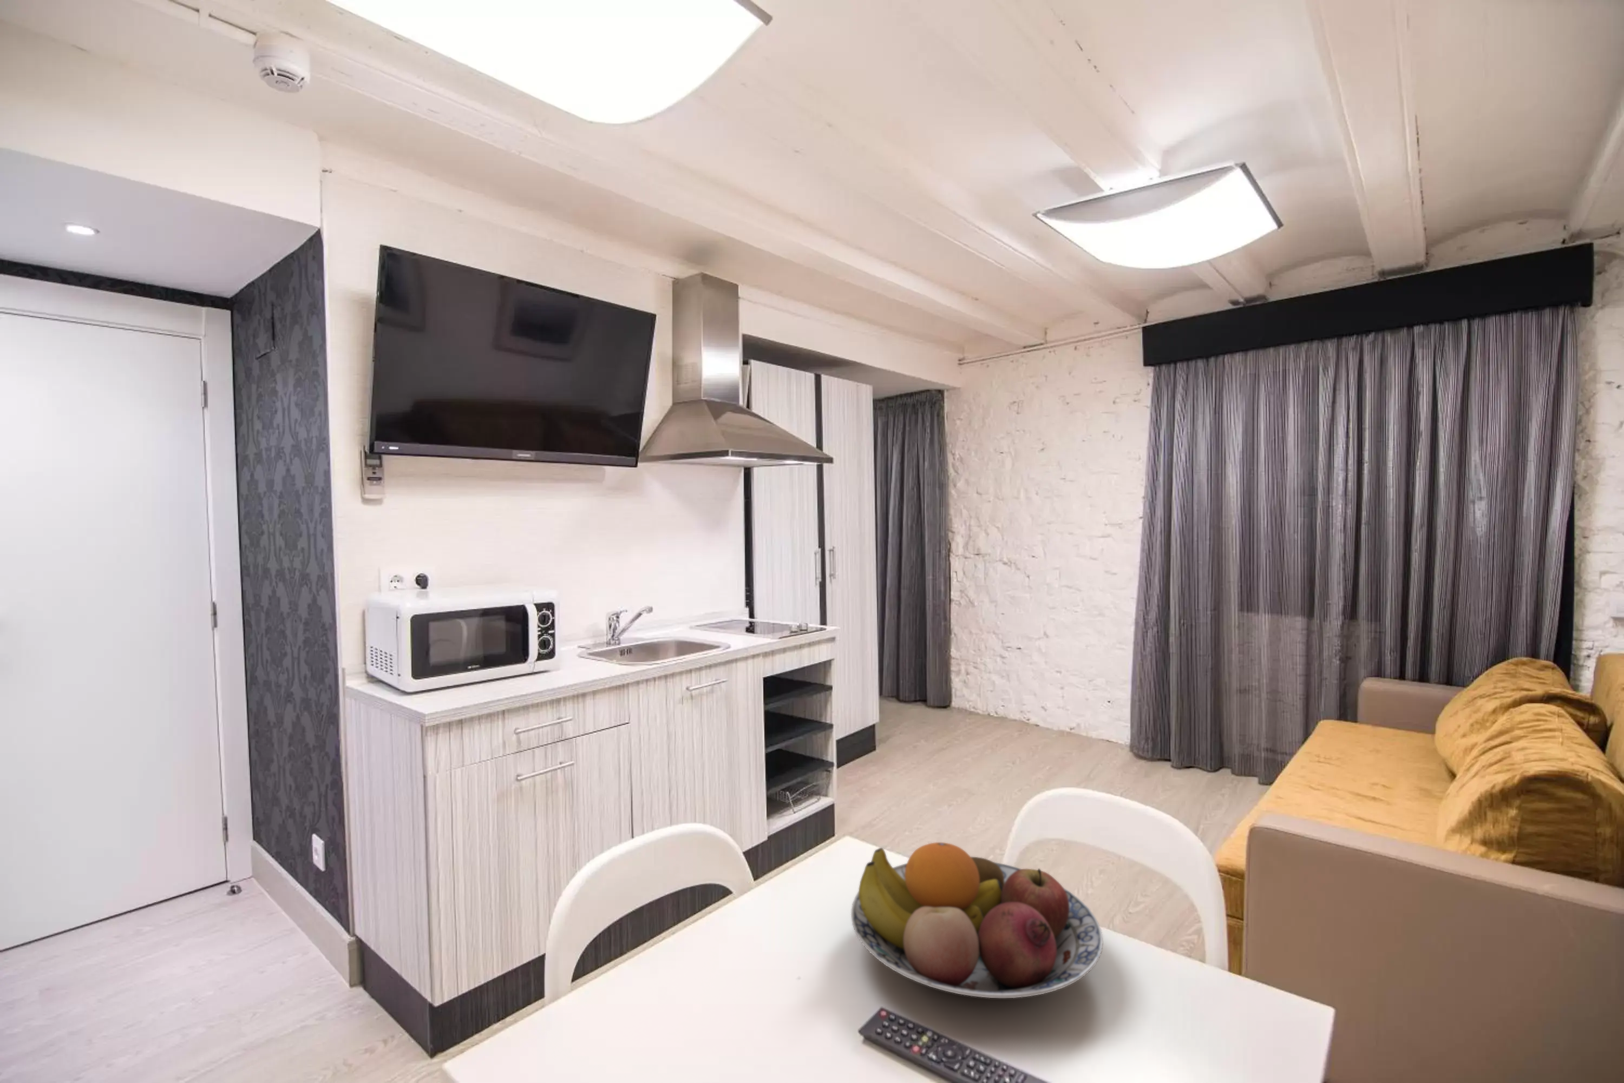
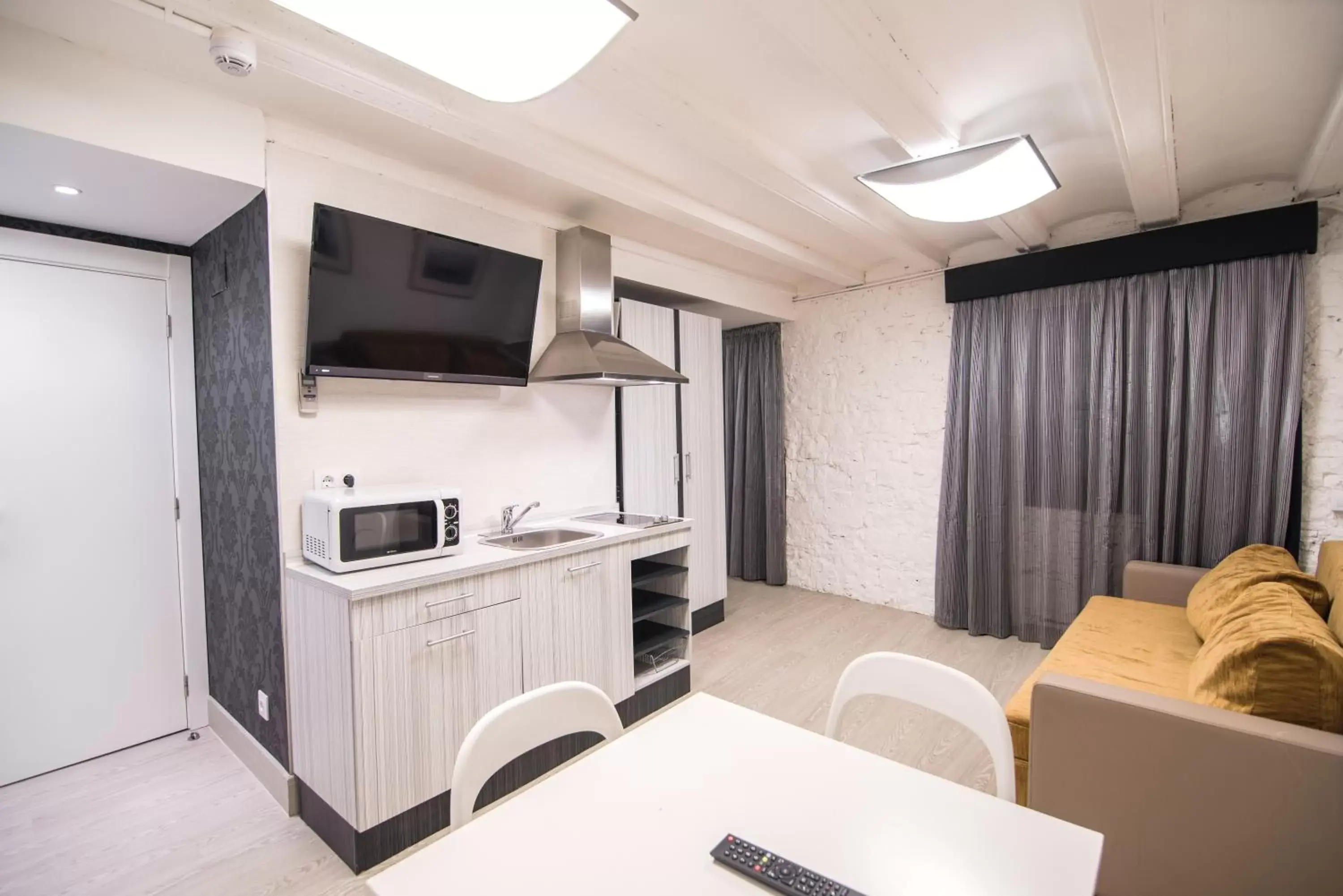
- fruit bowl (972, 905)
